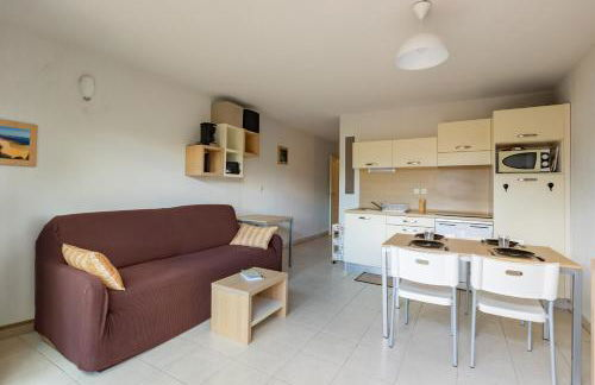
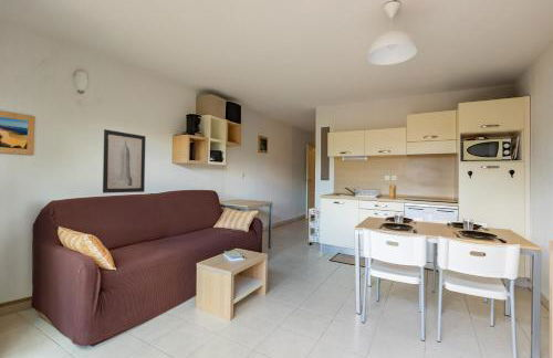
+ wall art (125, 162)
